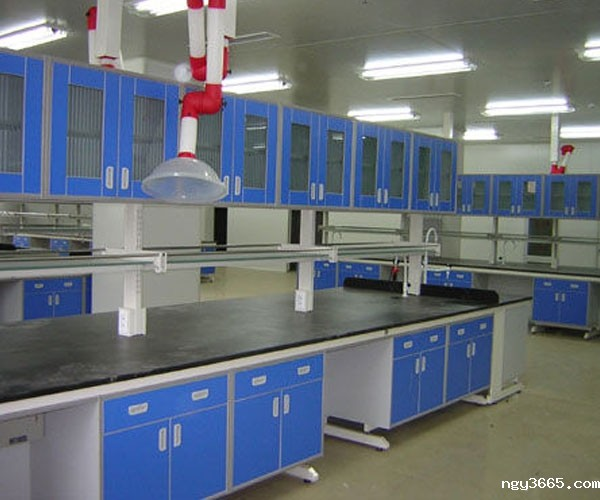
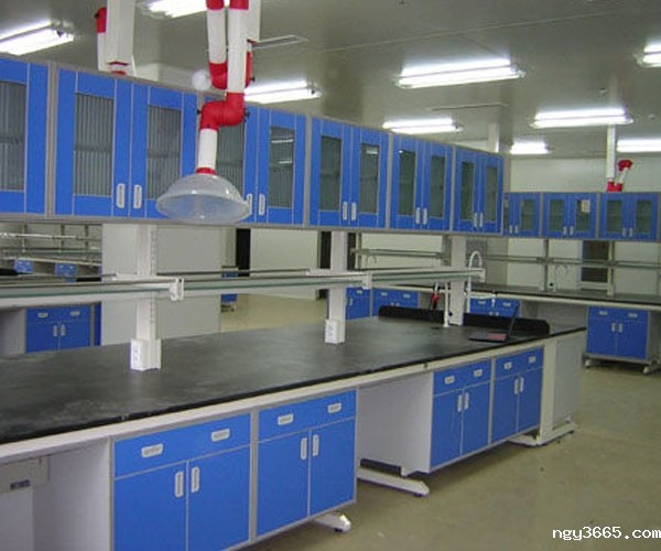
+ laptop (495, 333)
